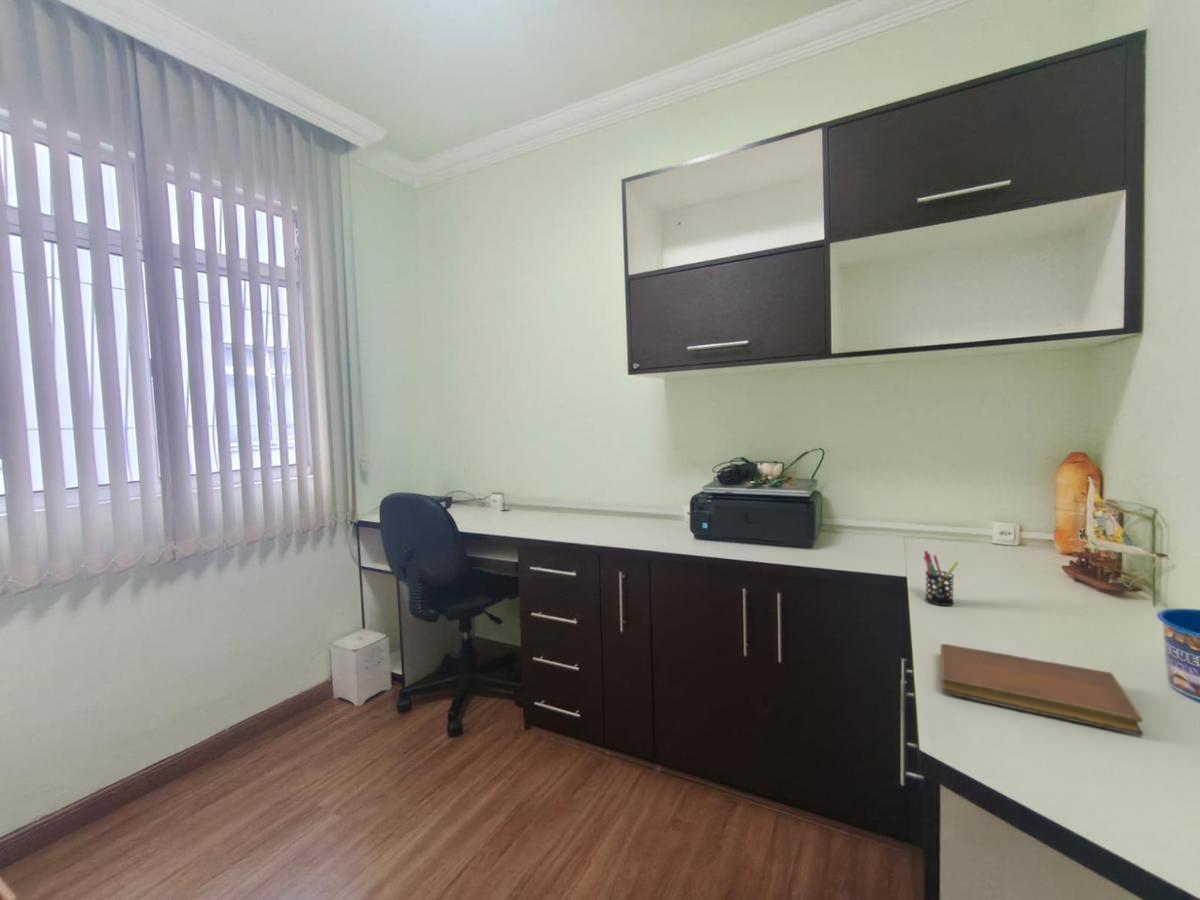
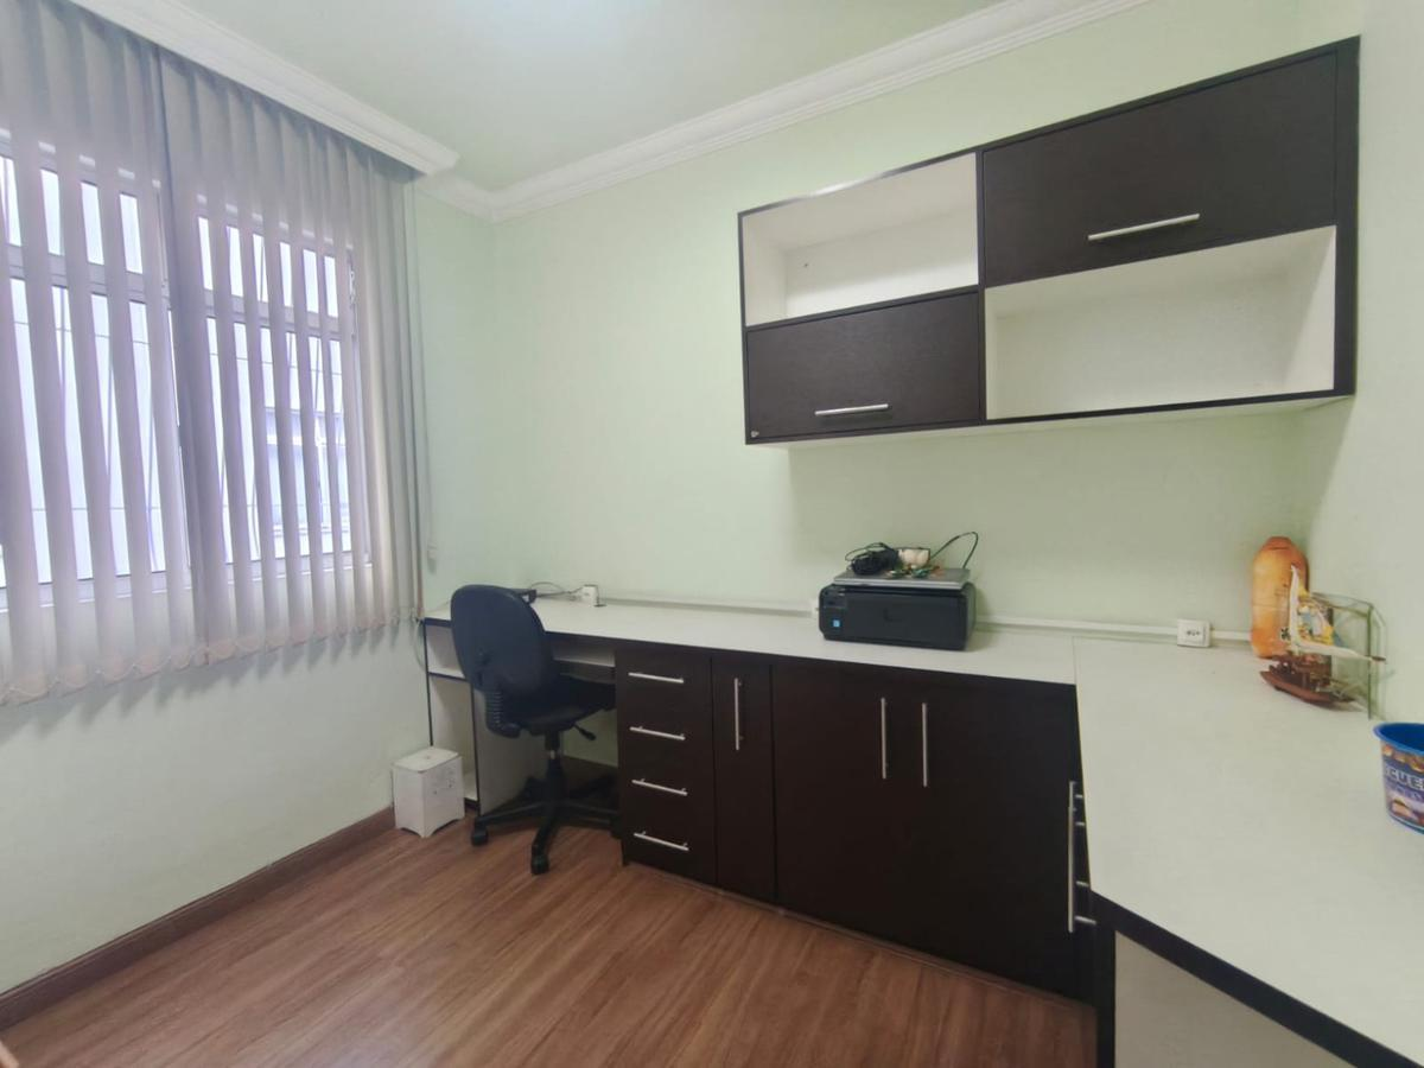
- pen holder (936, 577)
- notebook (1026, 681)
